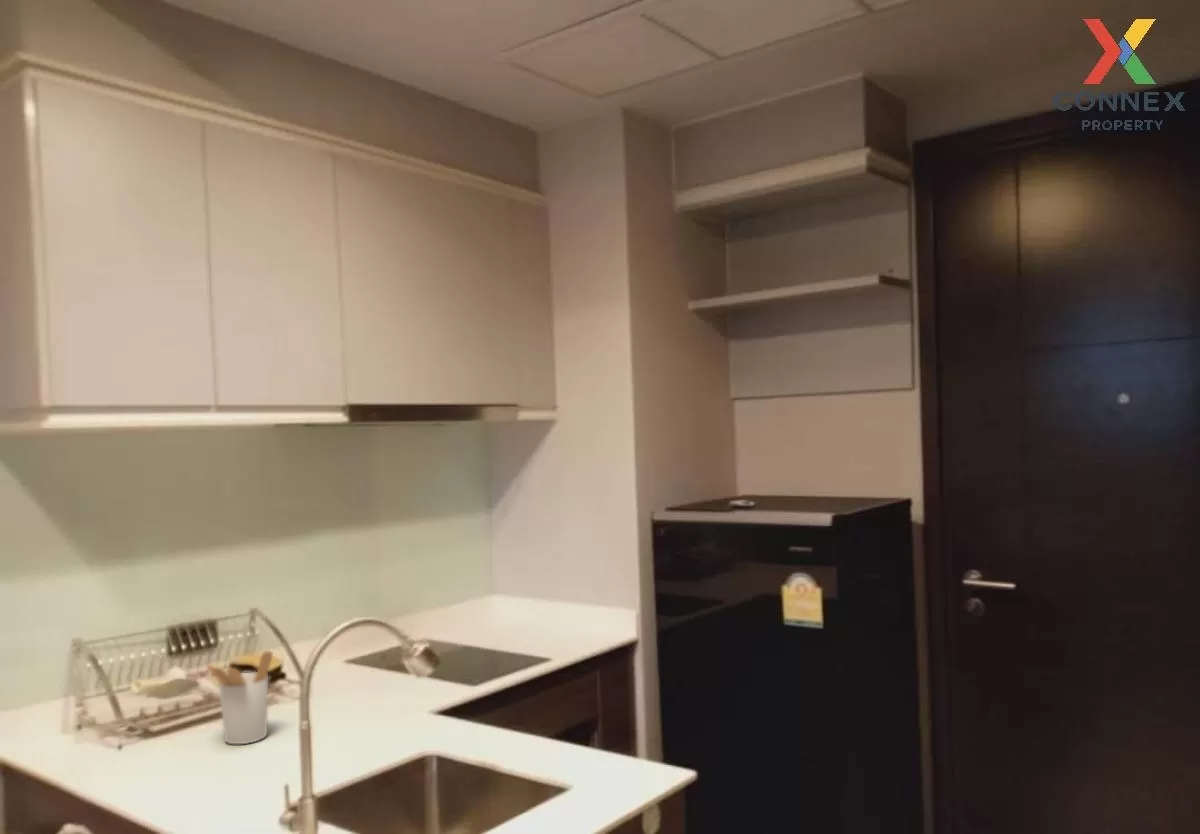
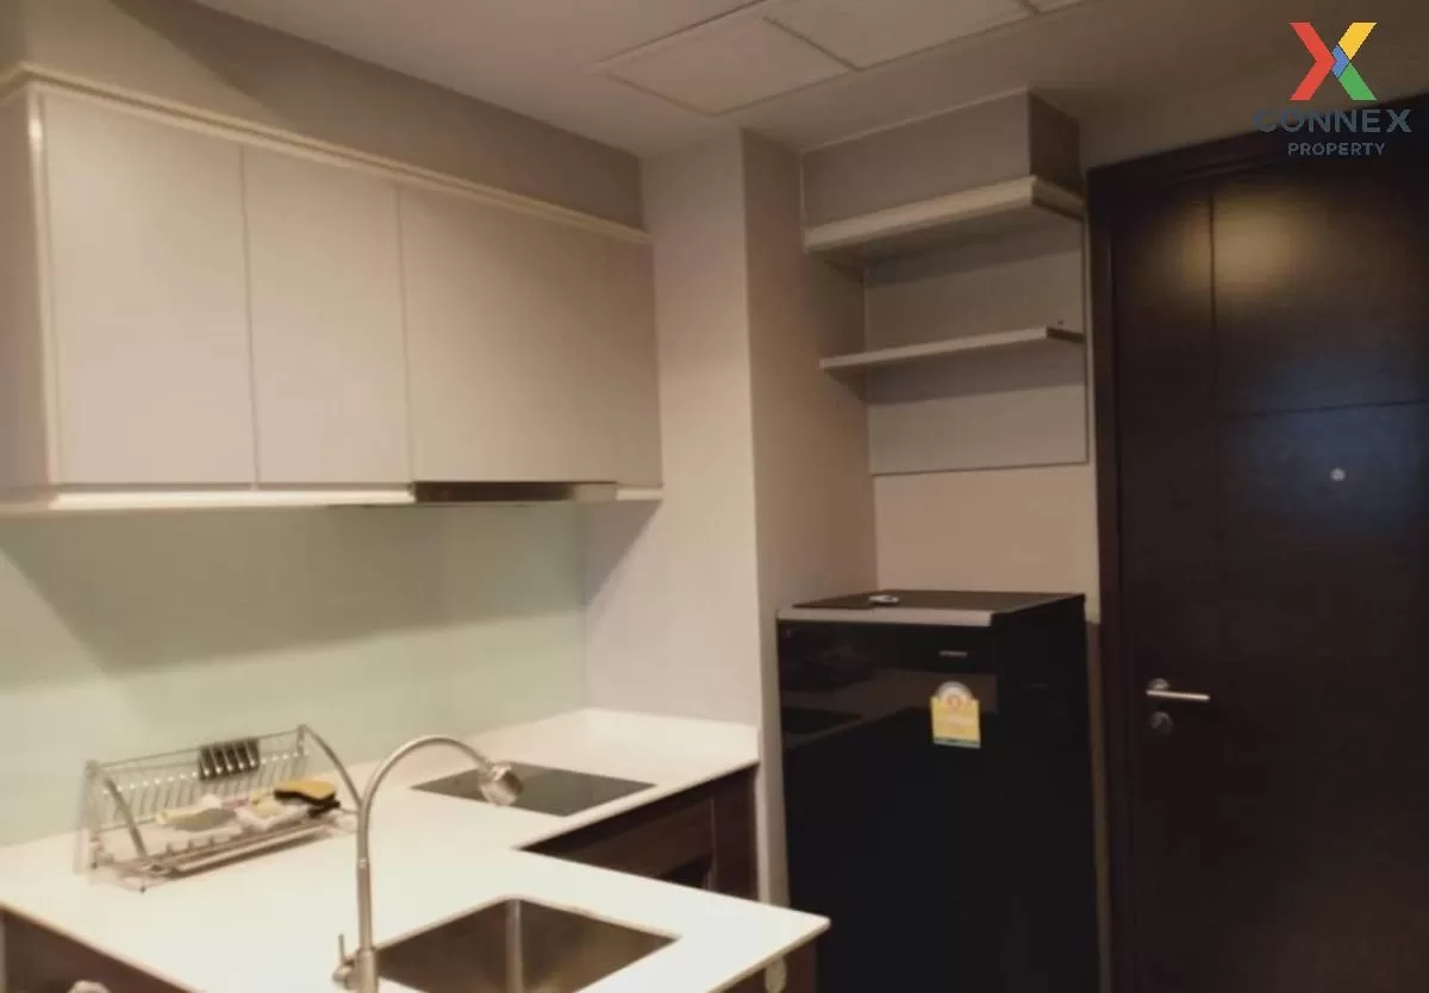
- utensil holder (238, 698)
